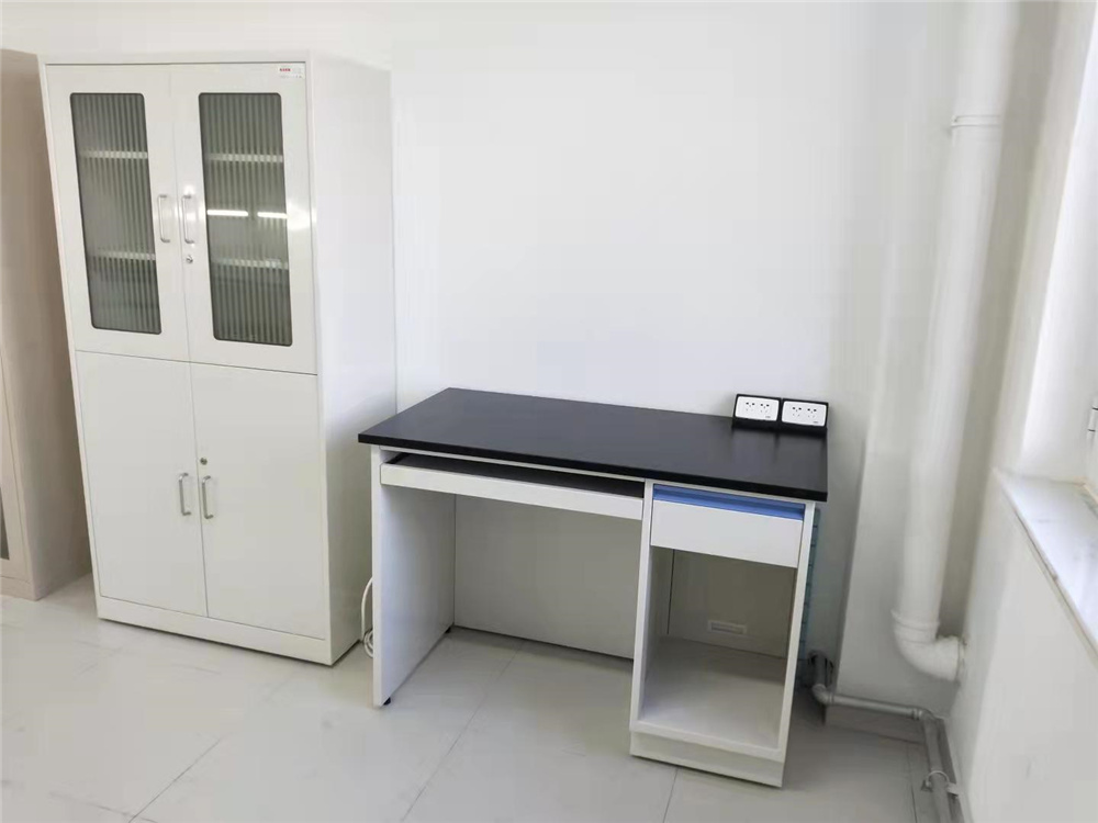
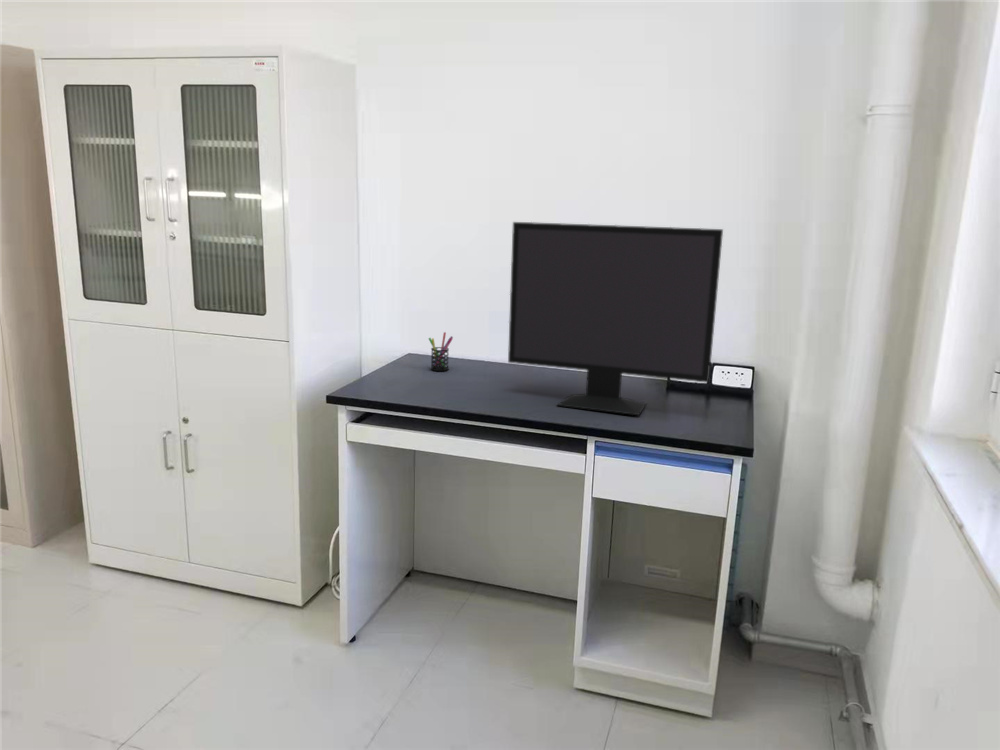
+ pen holder (438, 351)
+ monitor (607, 317)
